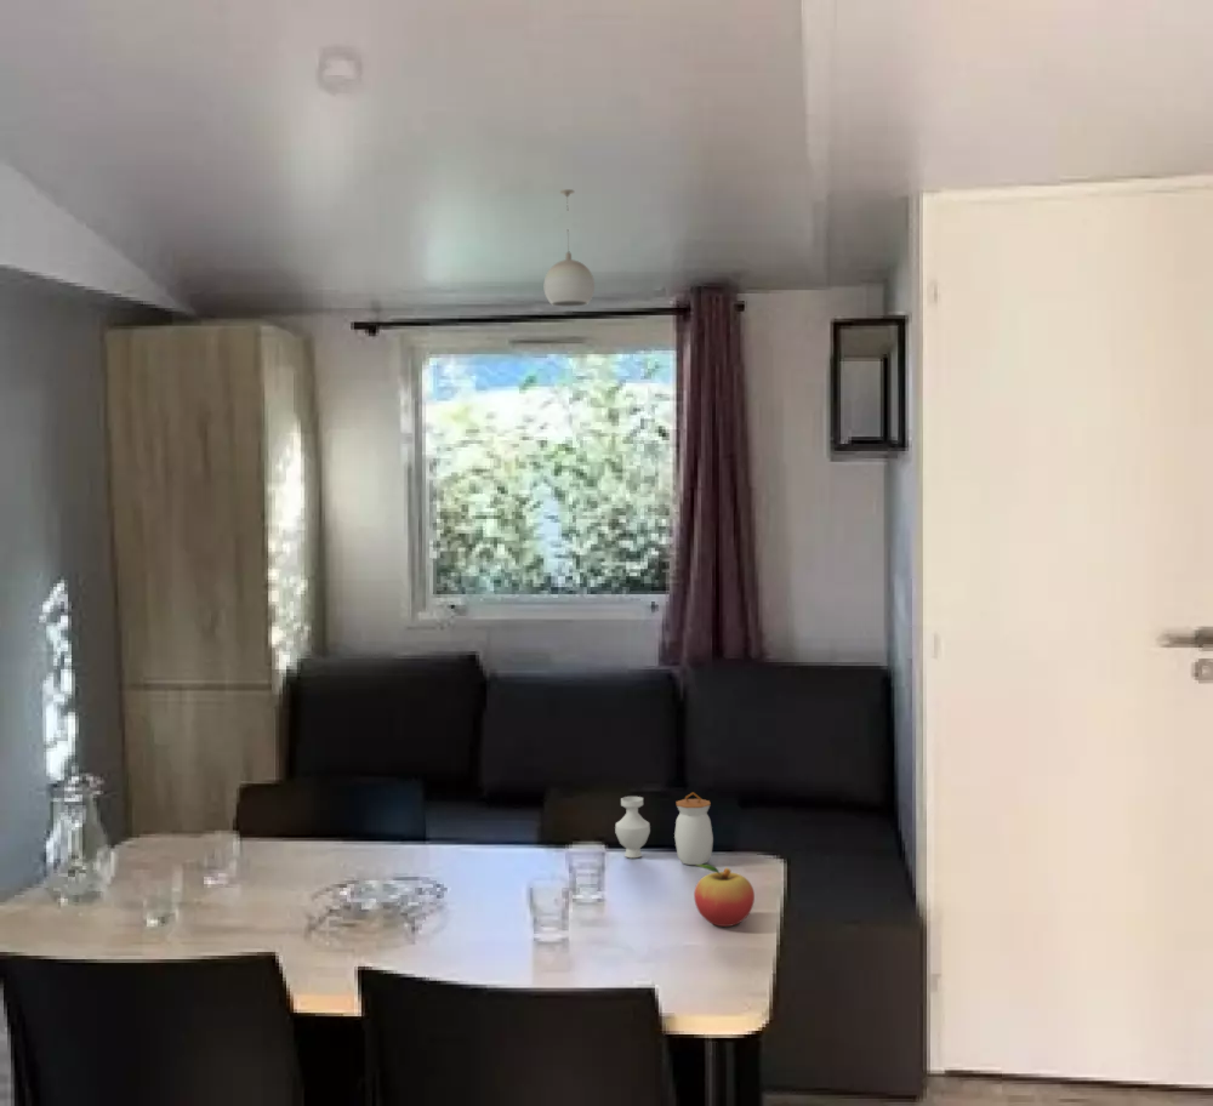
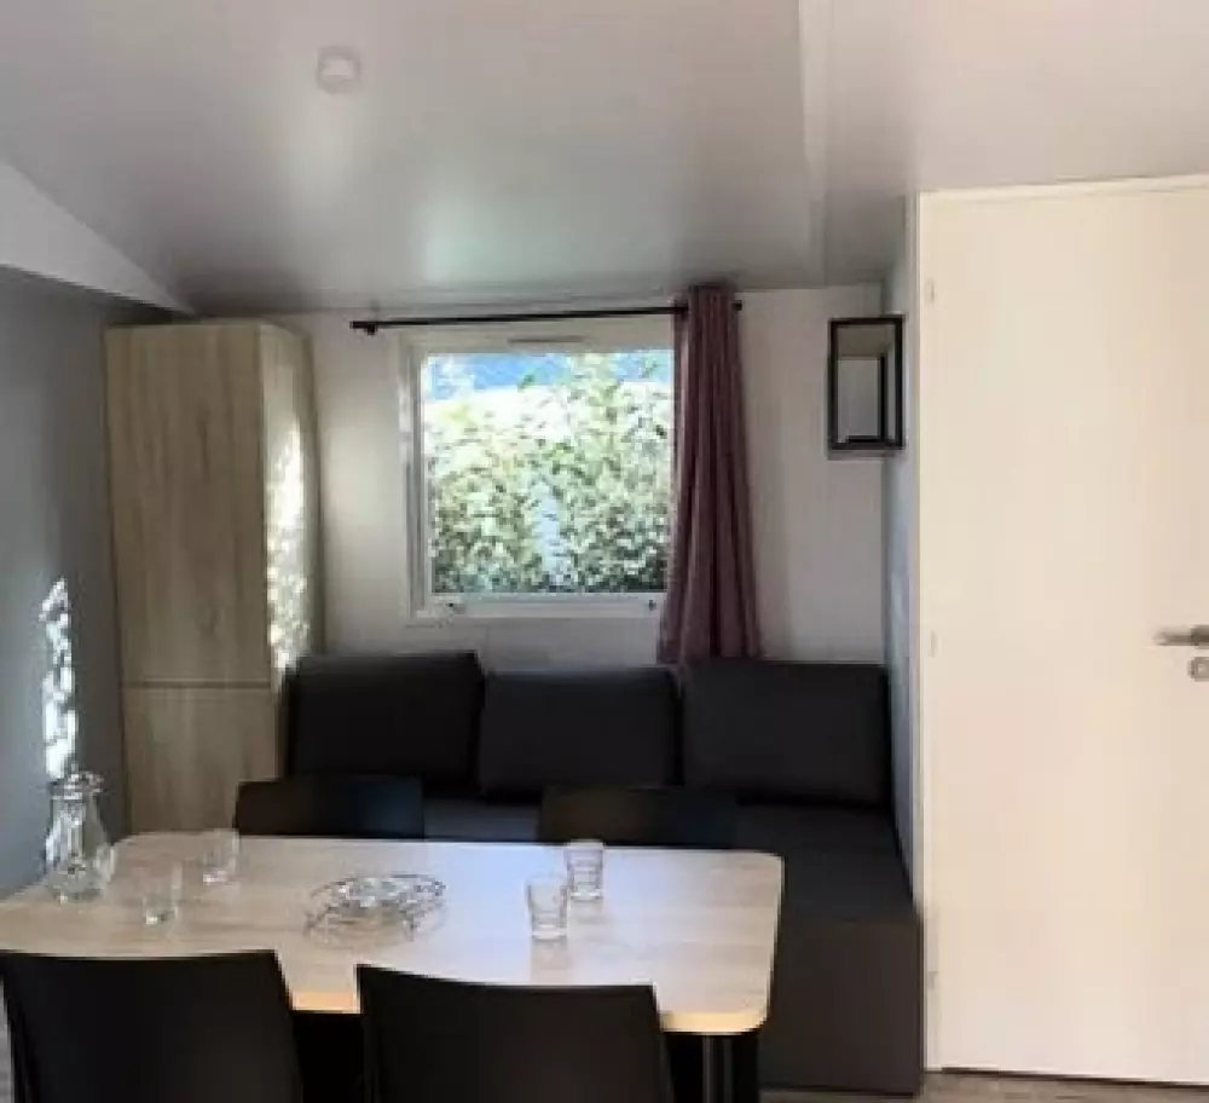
- fruit (724, 891)
- jar (676, 823)
- pendant light (568, 247)
